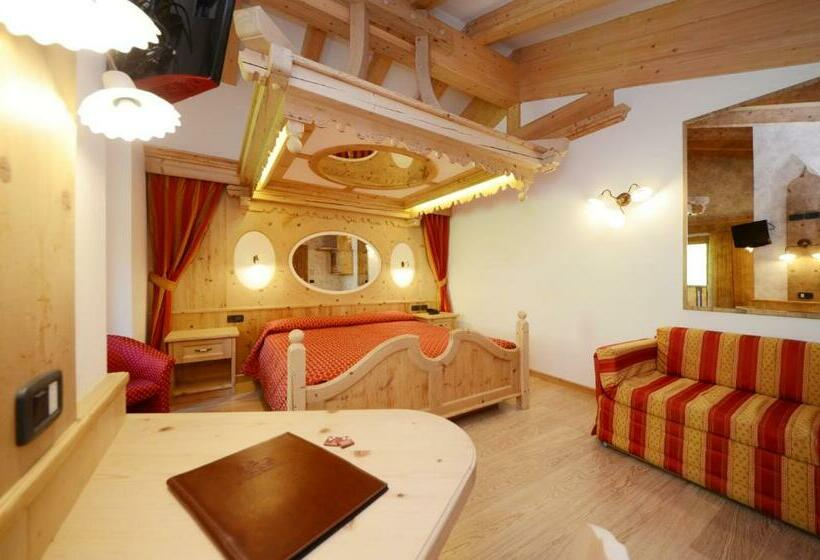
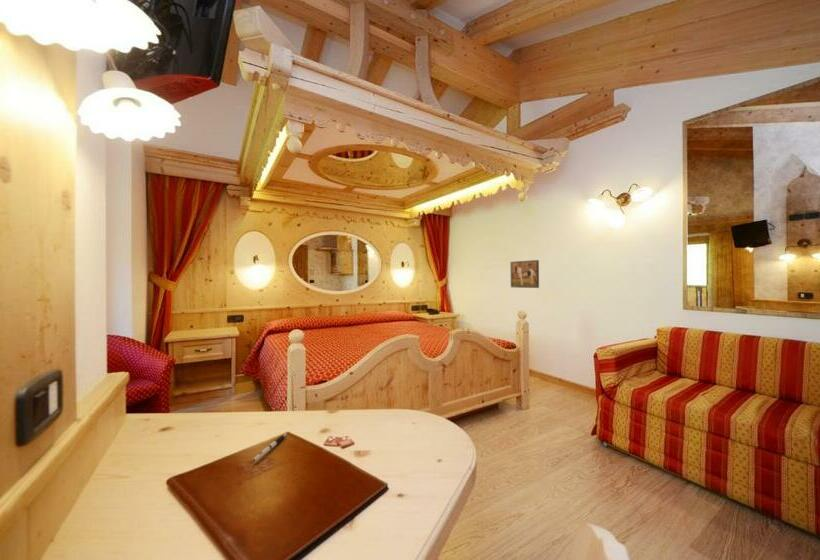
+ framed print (524, 274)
+ pen (271, 445)
